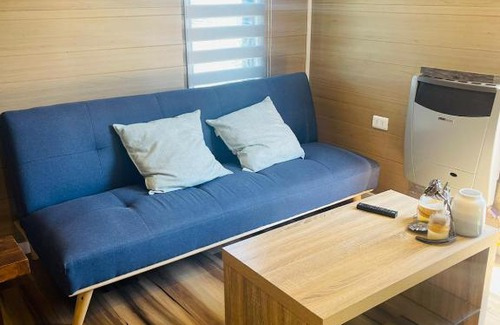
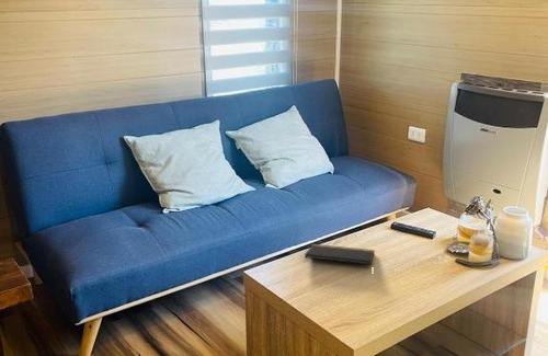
+ notepad (340, 253)
